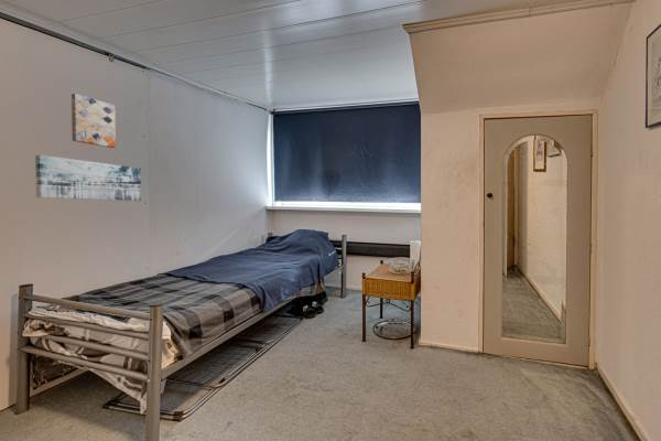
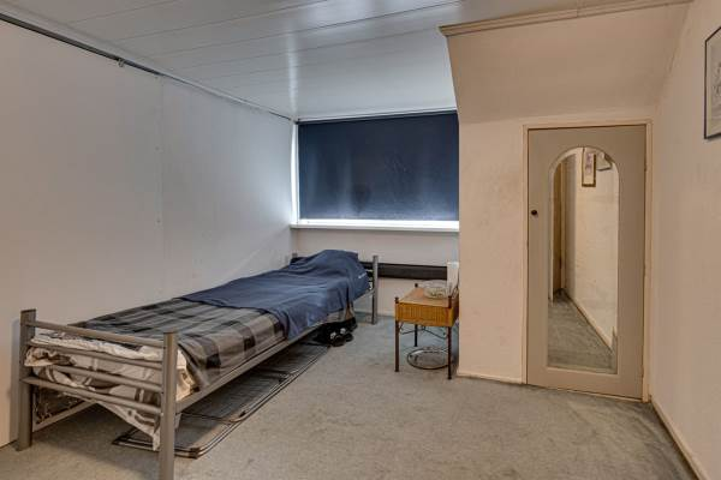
- wall art (94, 121)
- wall art (95, 181)
